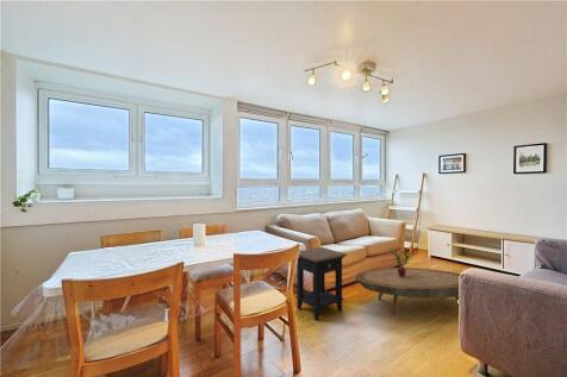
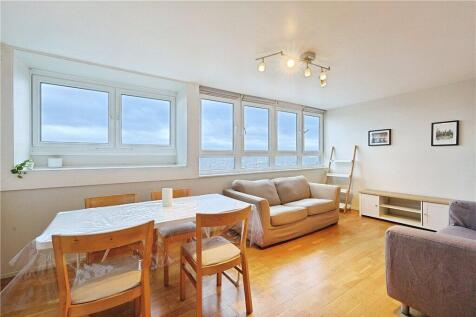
- coffee table (415, 290)
- potted plant (399, 262)
- side table (319, 281)
